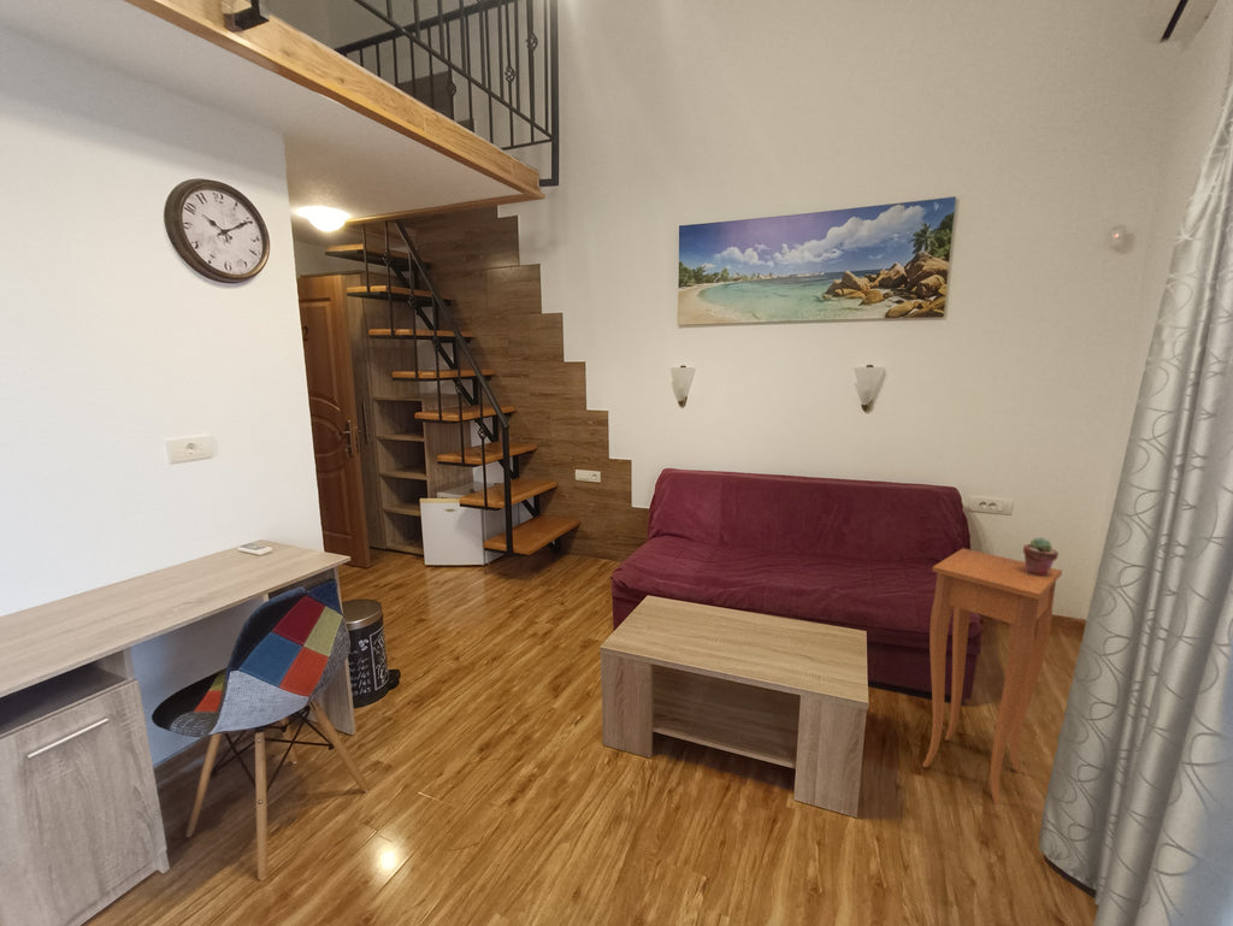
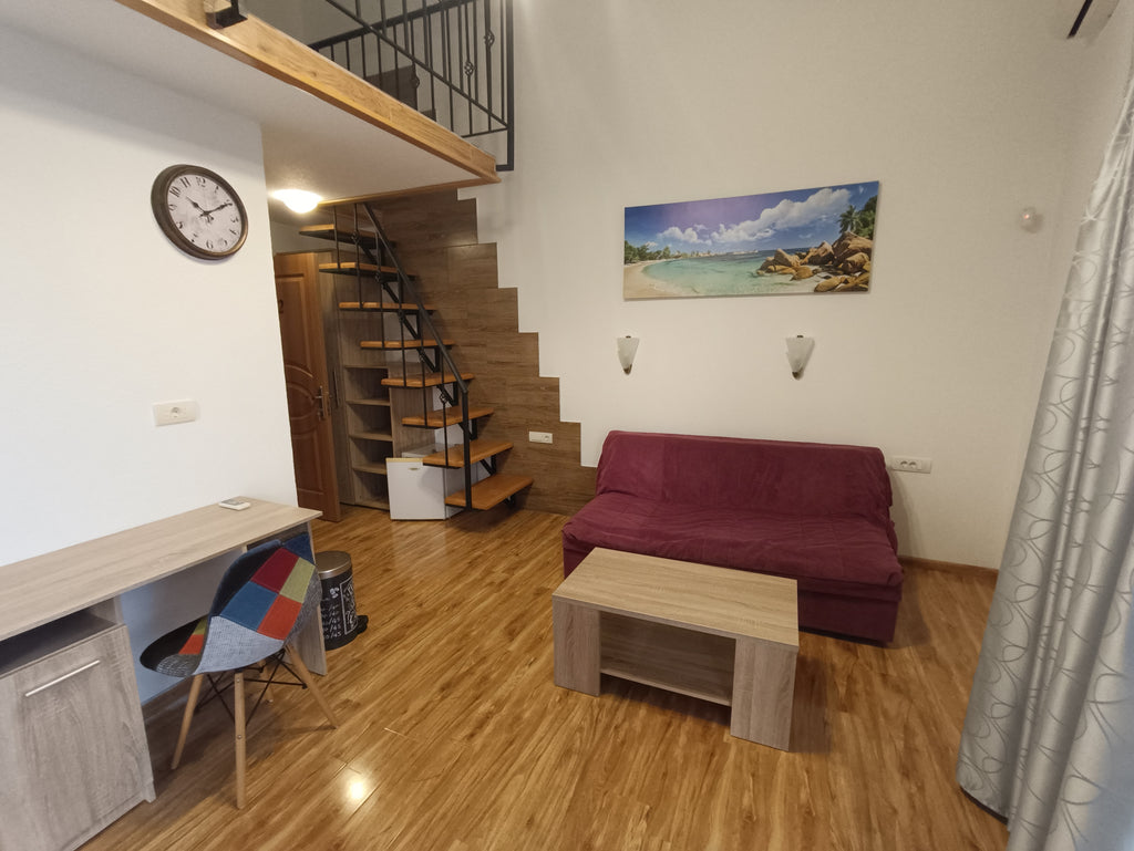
- side table (963, 672)
- potted succulent (1039, 555)
